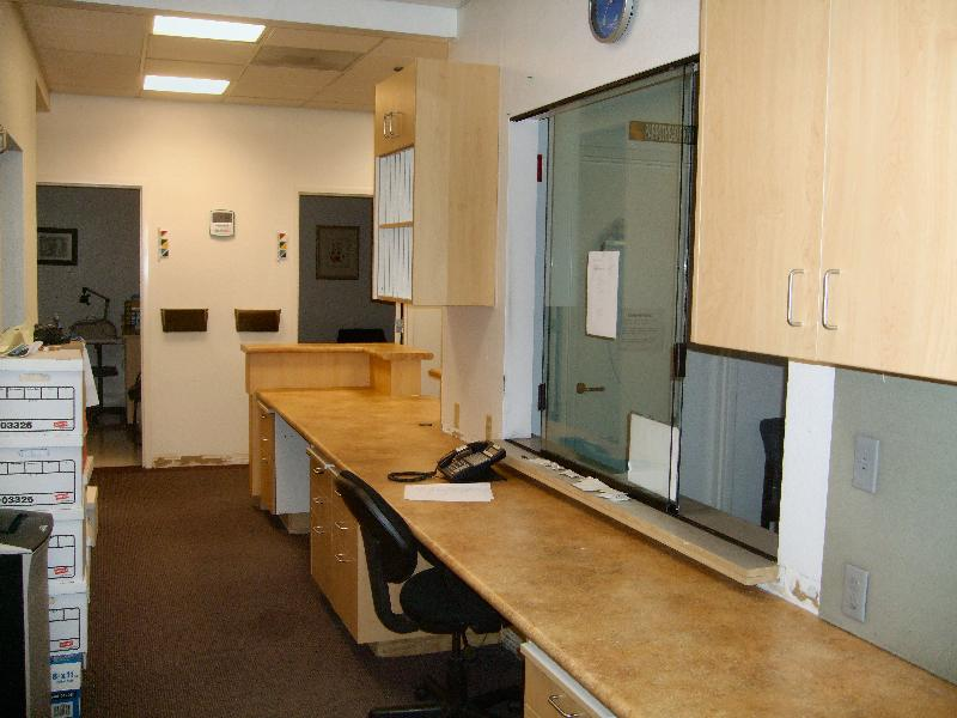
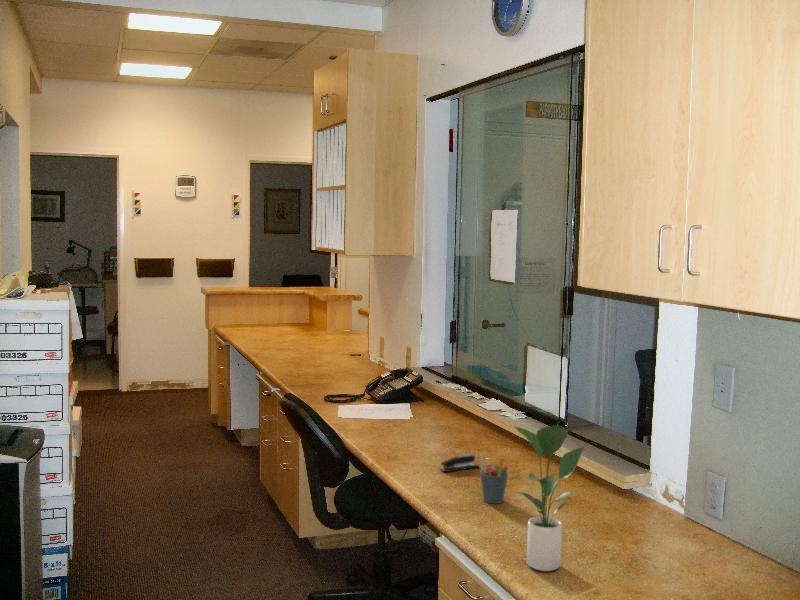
+ pen holder (494, 478)
+ potted plant (549, 491)
+ stapler (459, 462)
